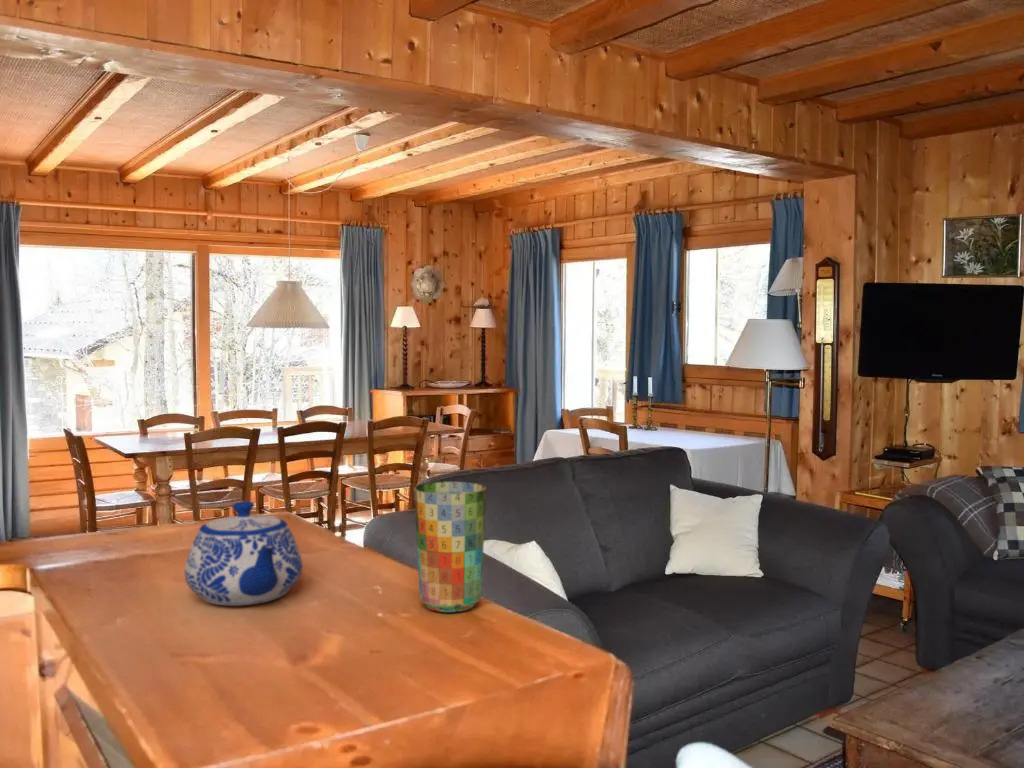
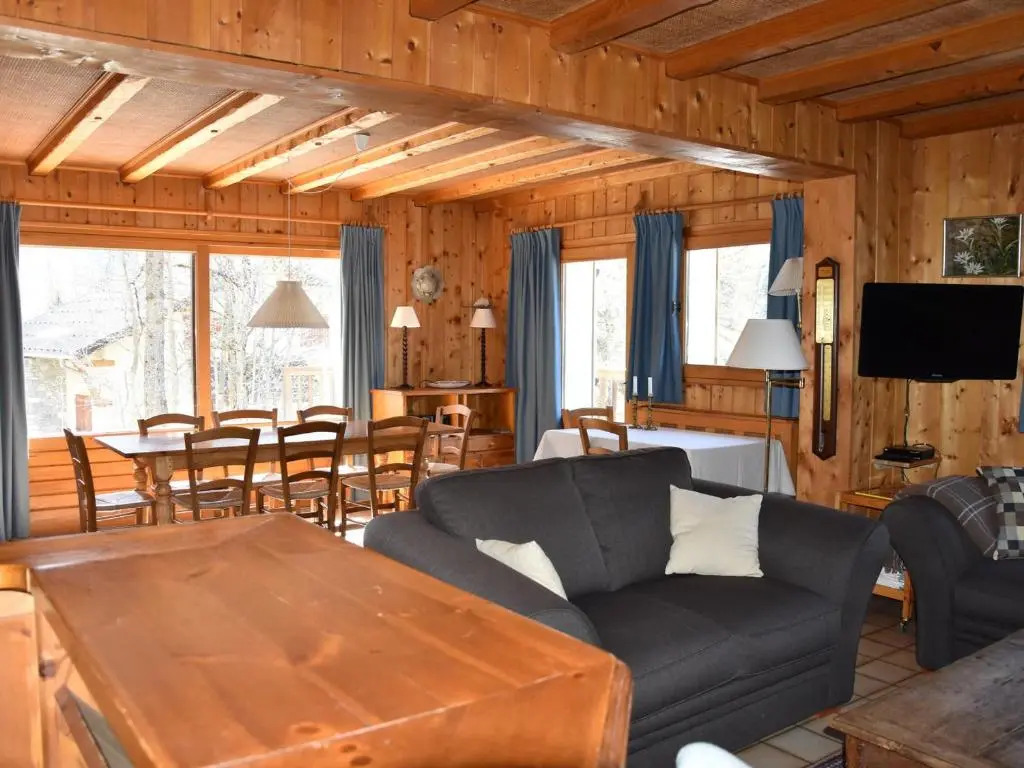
- teapot (246, 551)
- cup (450, 546)
